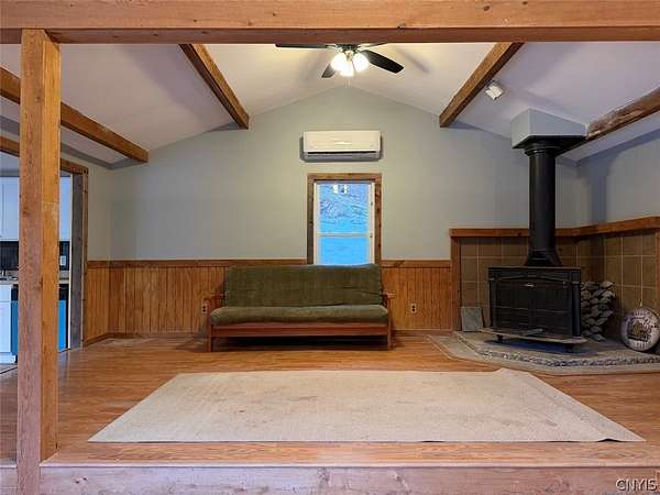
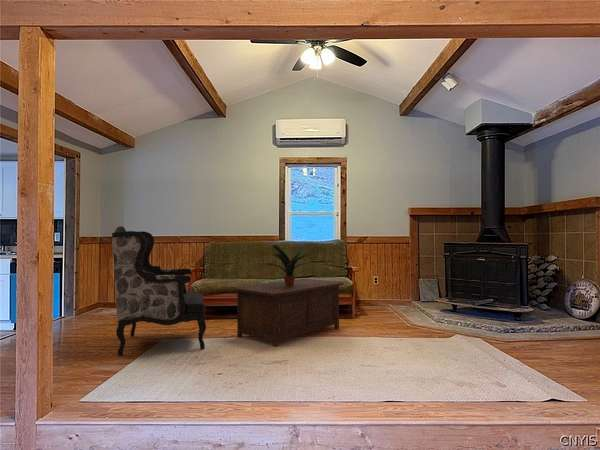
+ cabinet (291, 308)
+ potted plant (291, 262)
+ armchair (162, 284)
